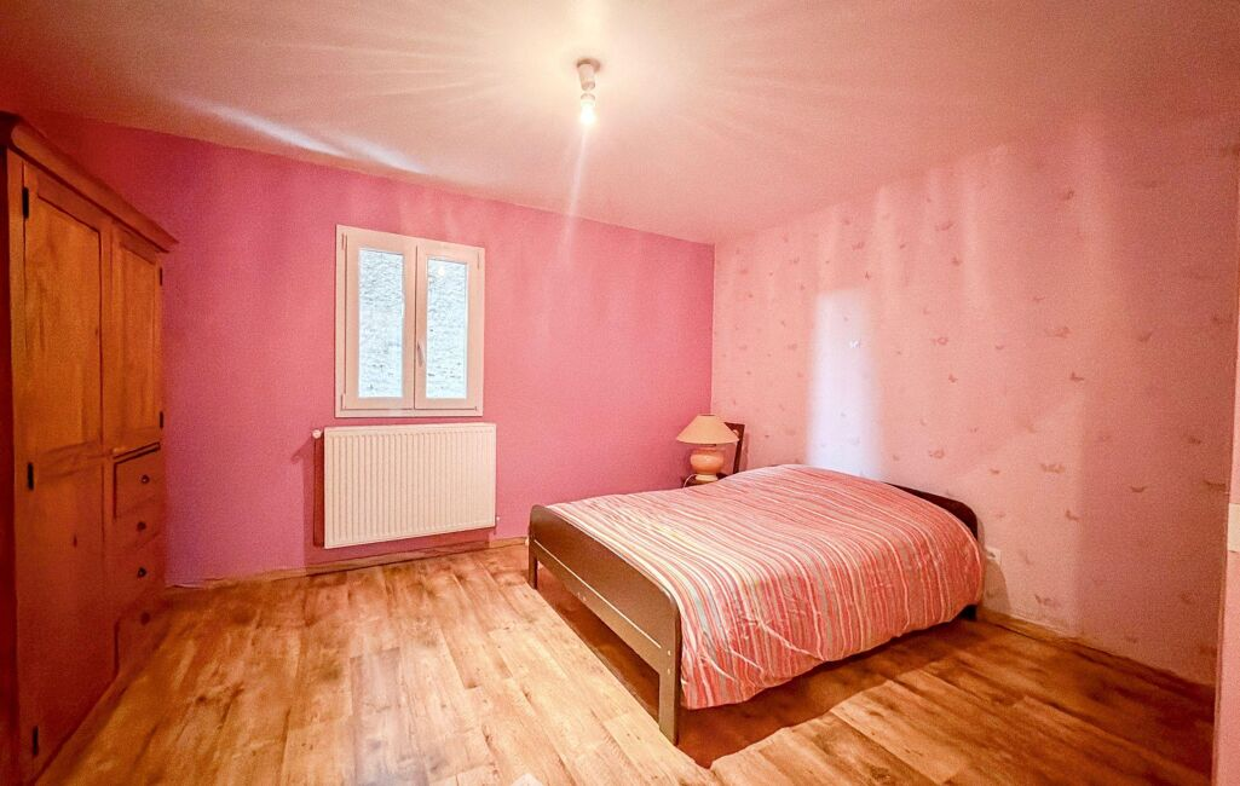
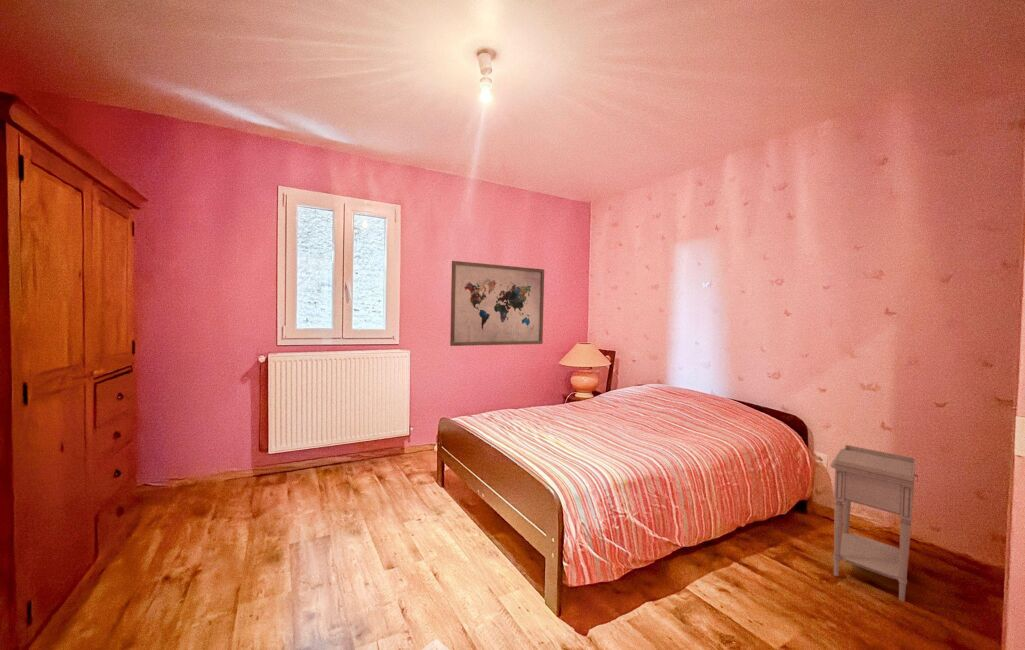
+ wall art (500, 305)
+ nightstand (873, 507)
